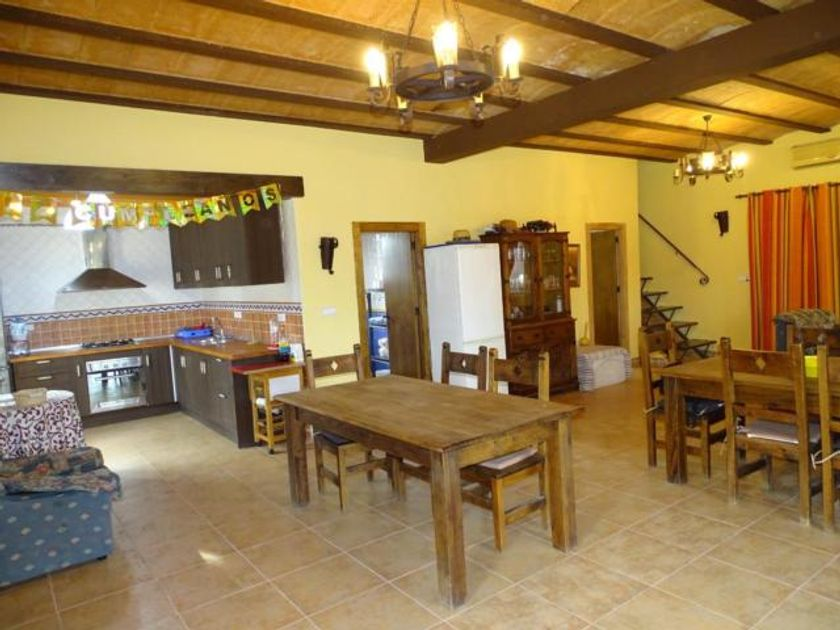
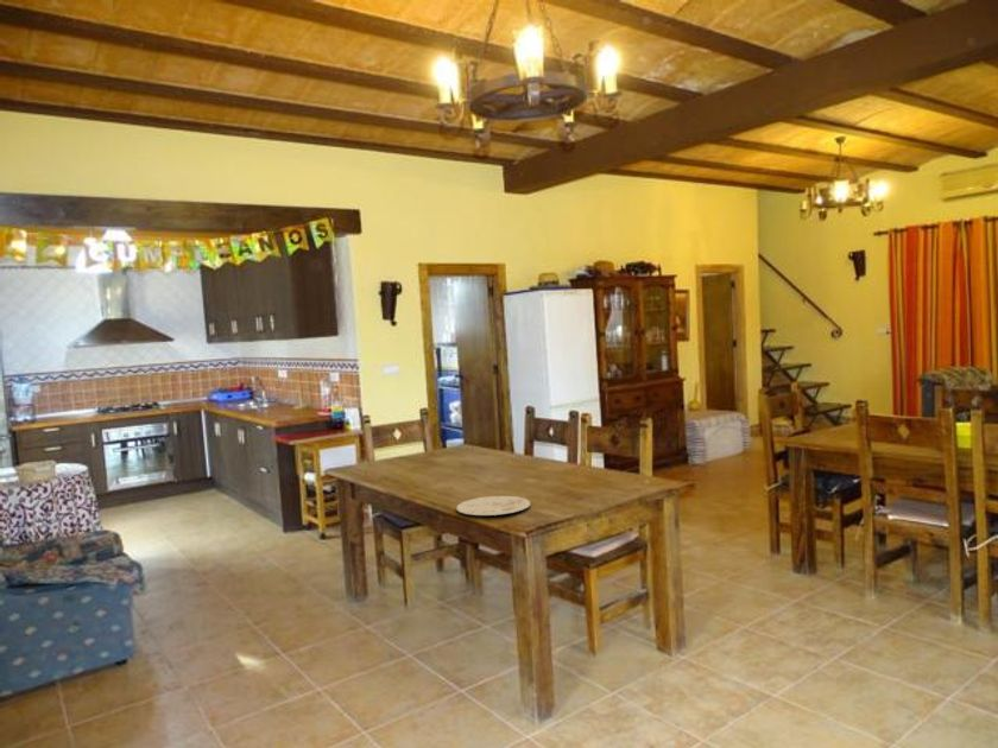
+ plate (493, 506)
